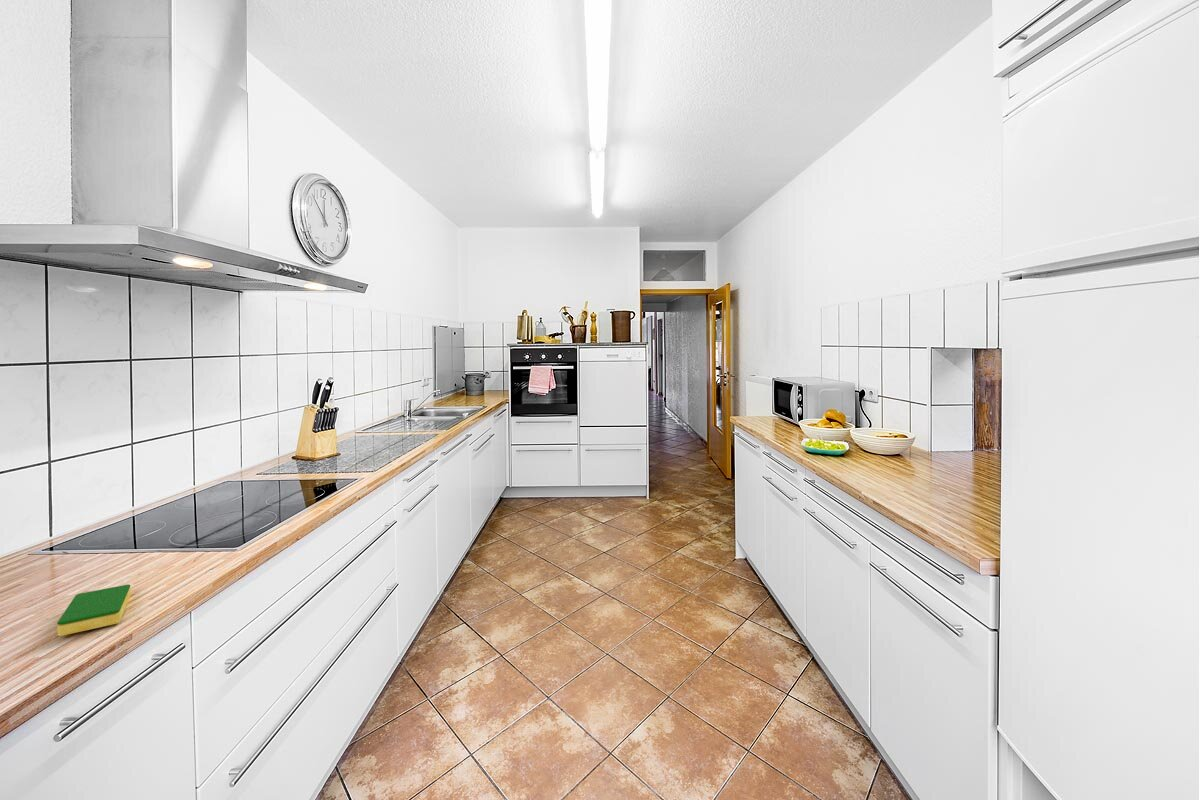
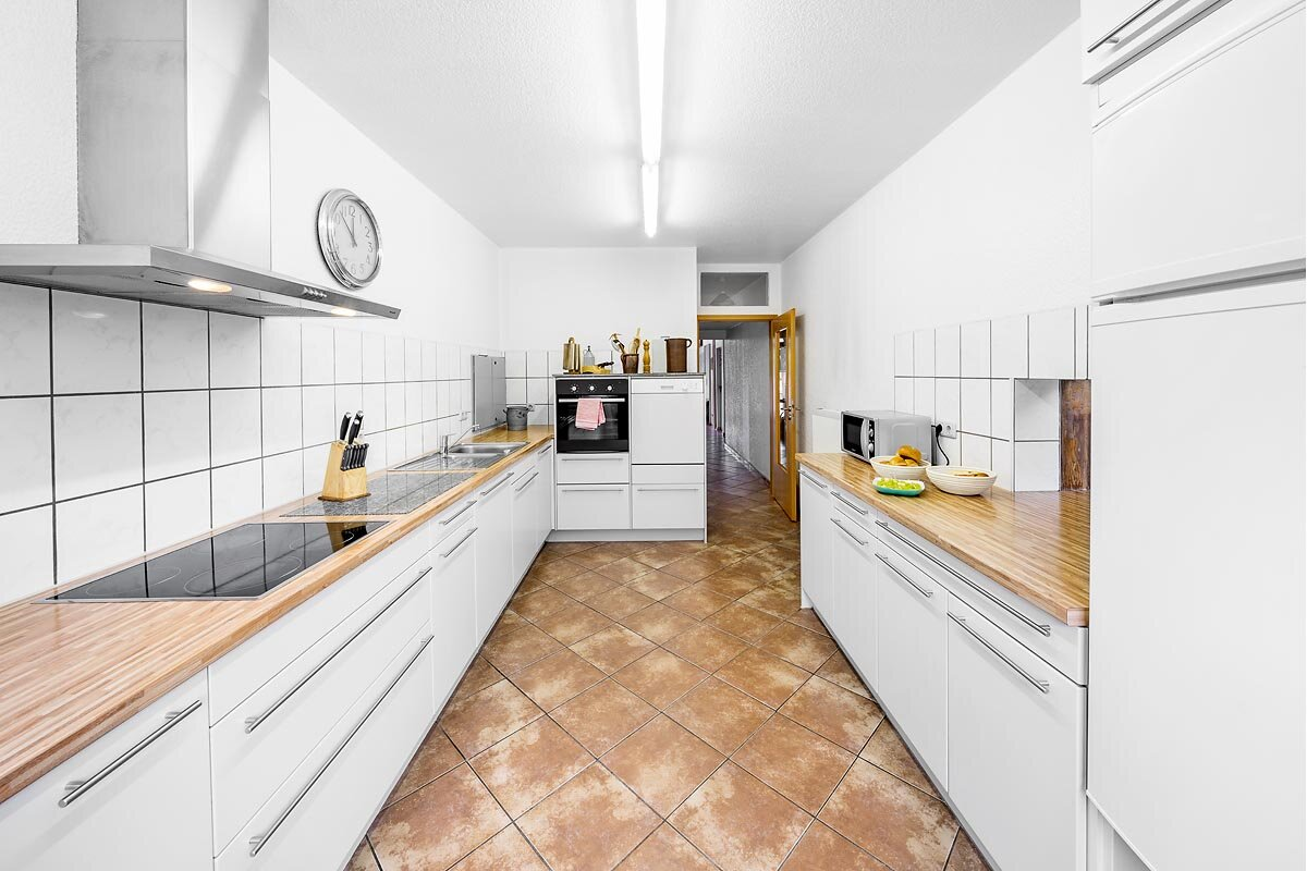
- dish sponge (97, 608)
